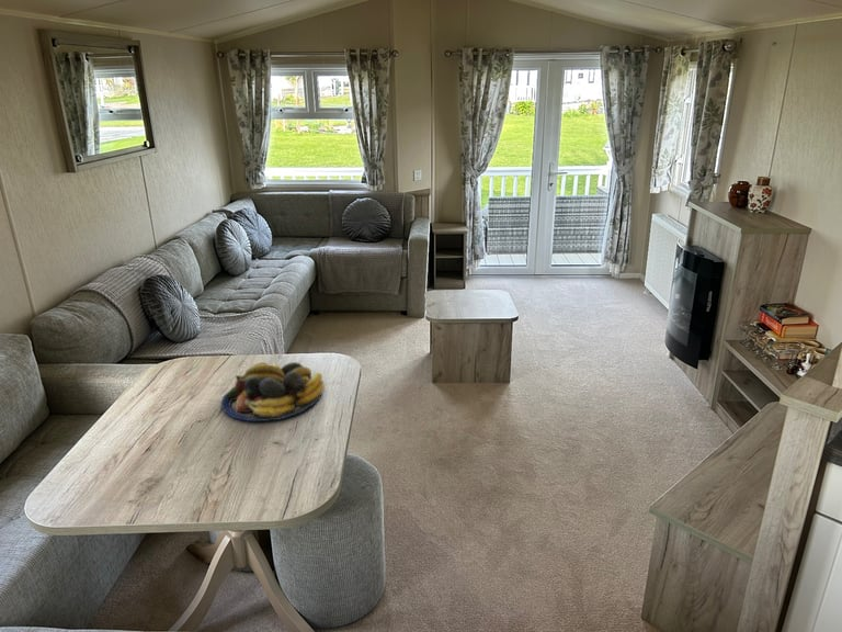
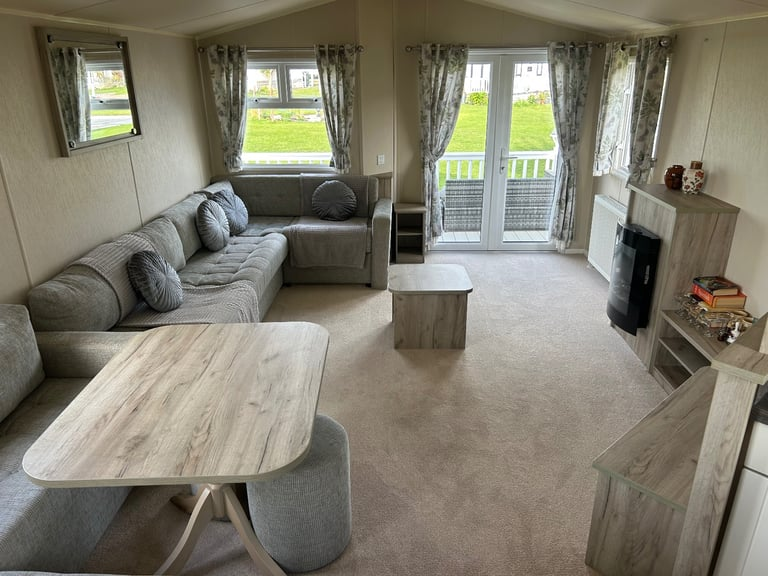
- fruit bowl (270, 381)
